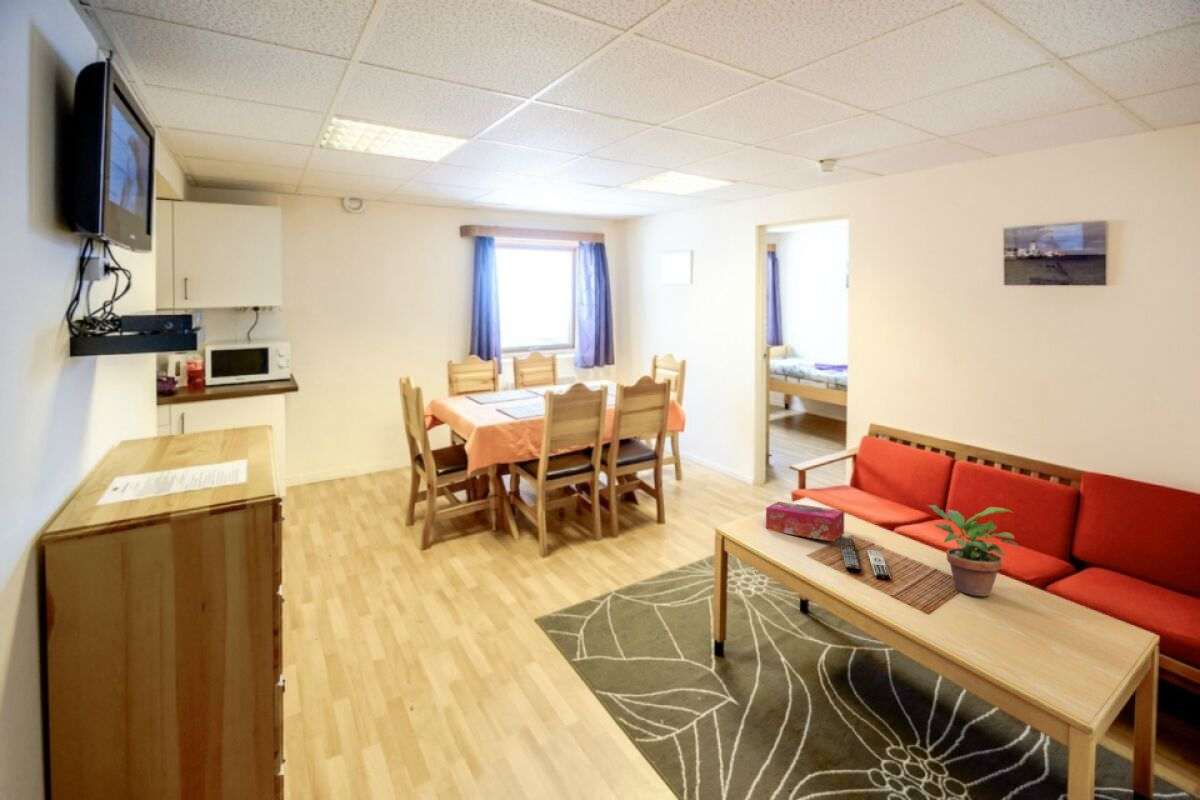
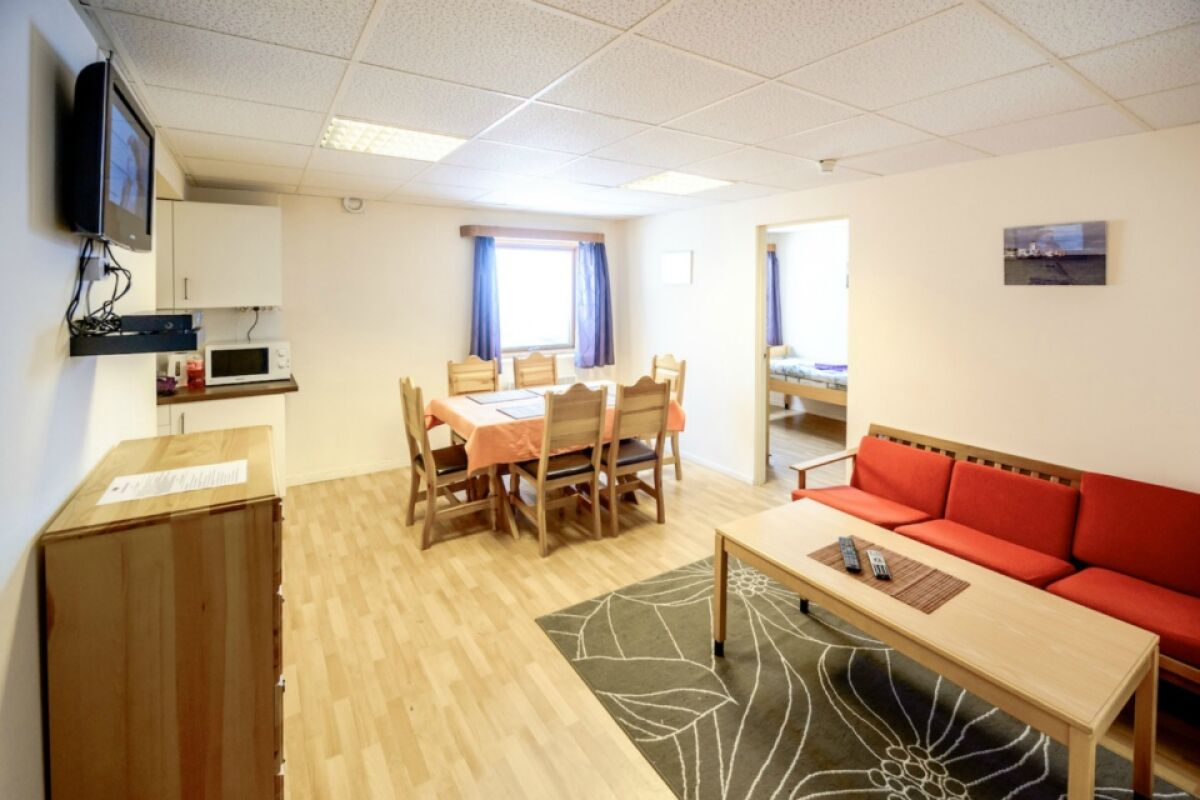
- potted plant (963, 547)
- tissue box (804, 520)
